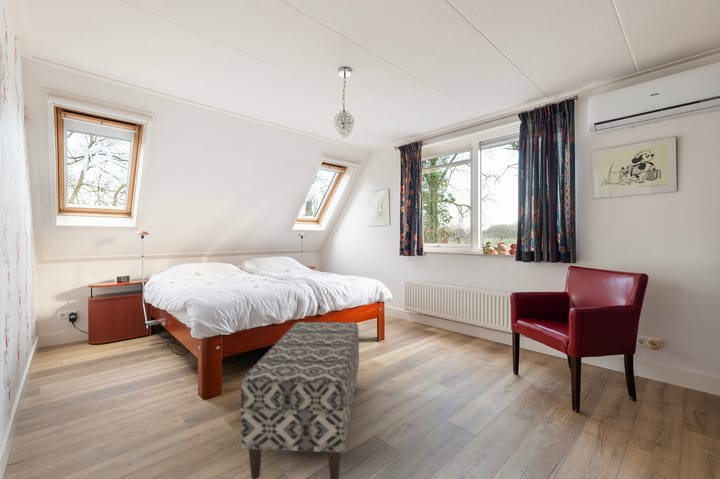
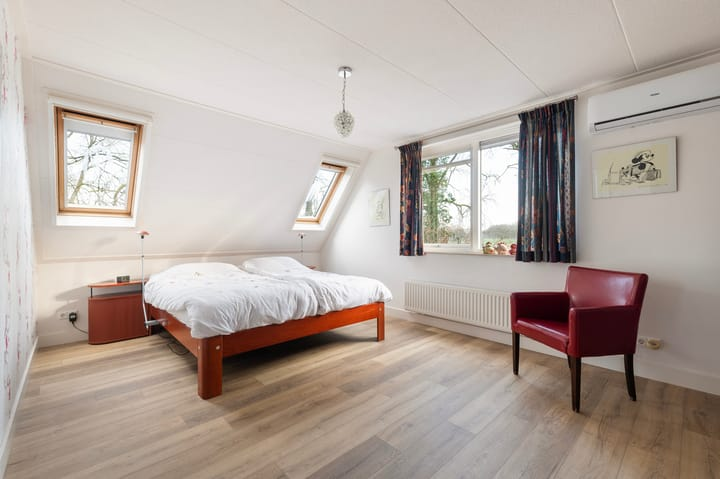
- bench (314, 382)
